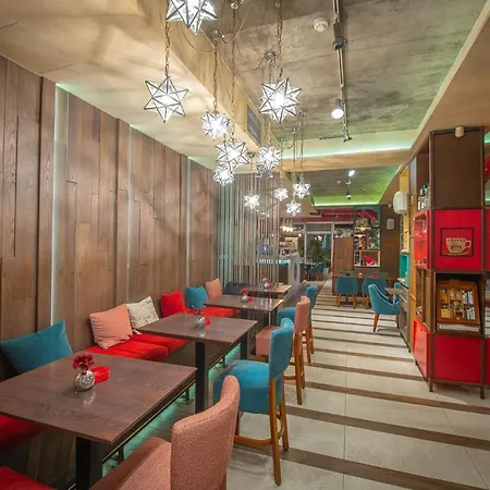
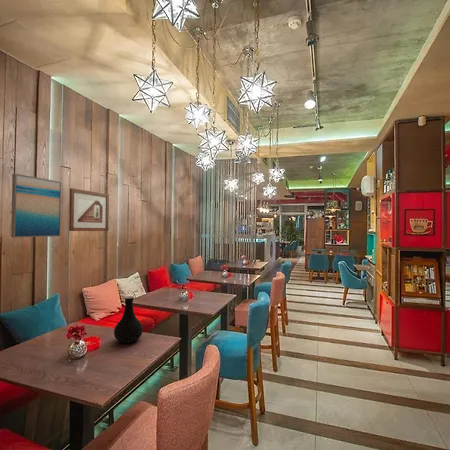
+ wall art (38, 207)
+ picture frame (90, 211)
+ vase (128, 318)
